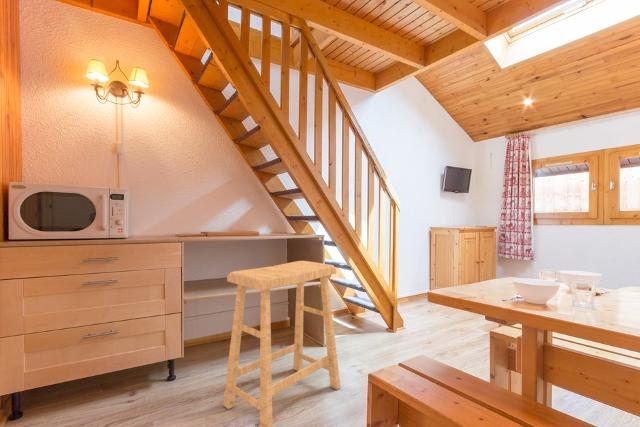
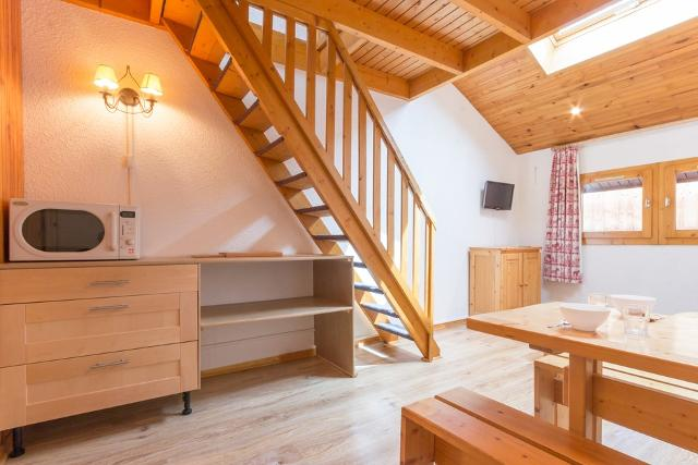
- stool (295, 332)
